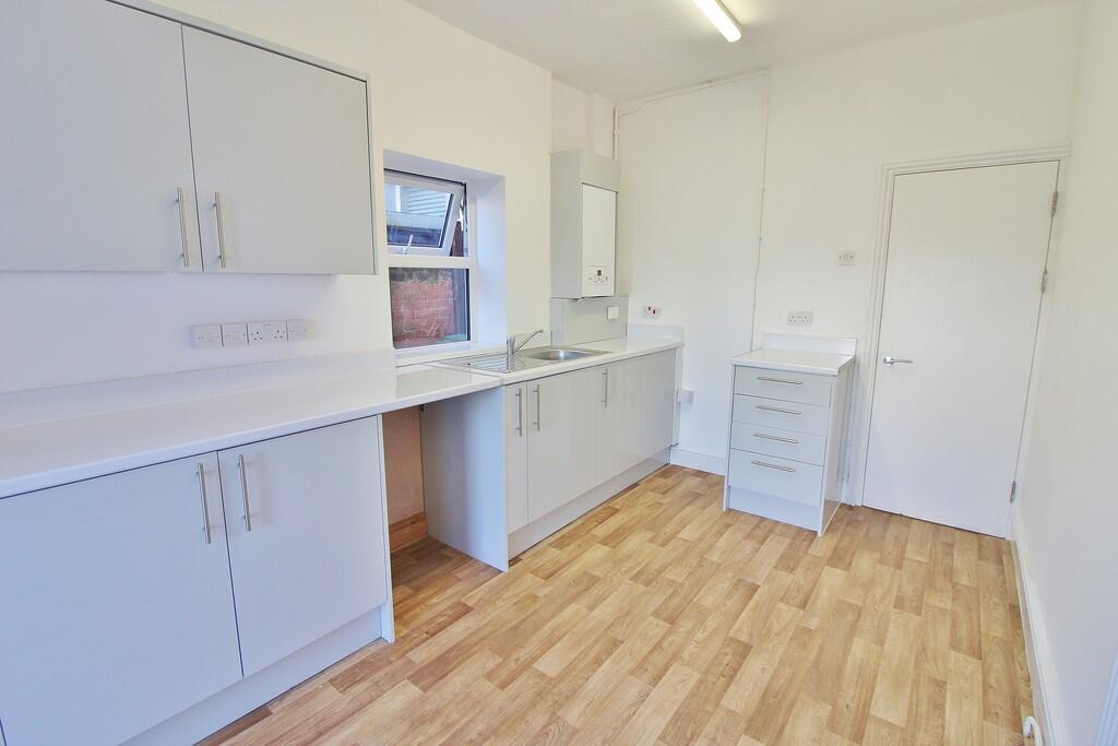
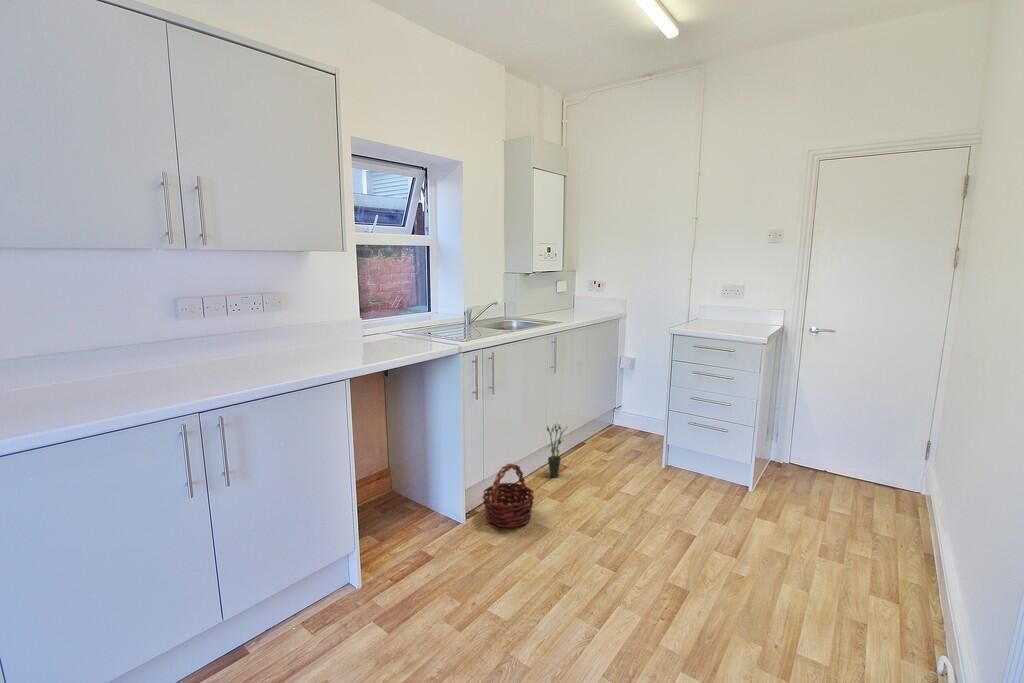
+ potted plant (557, 450)
+ basket (508, 491)
